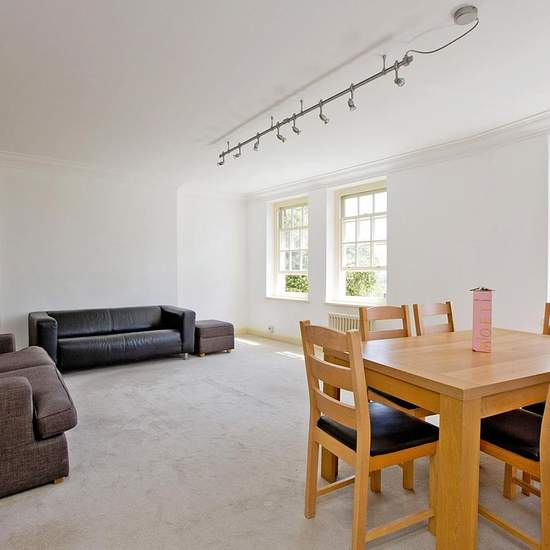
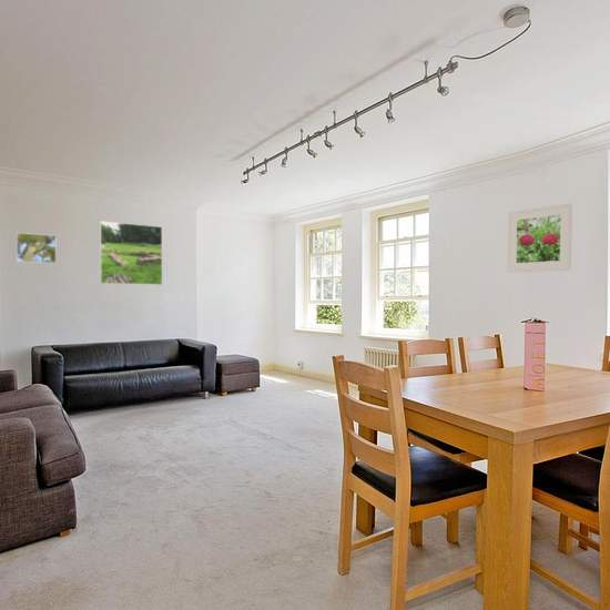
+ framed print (37, 247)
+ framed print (132, 254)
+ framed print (538, 240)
